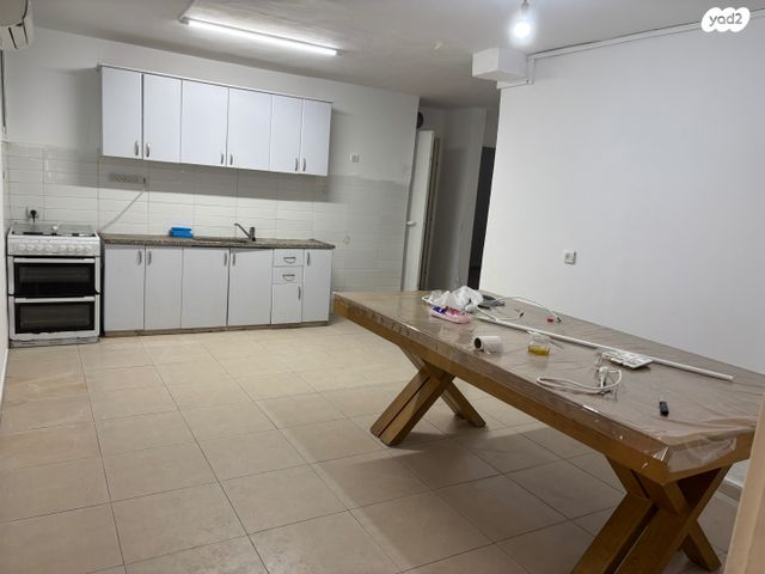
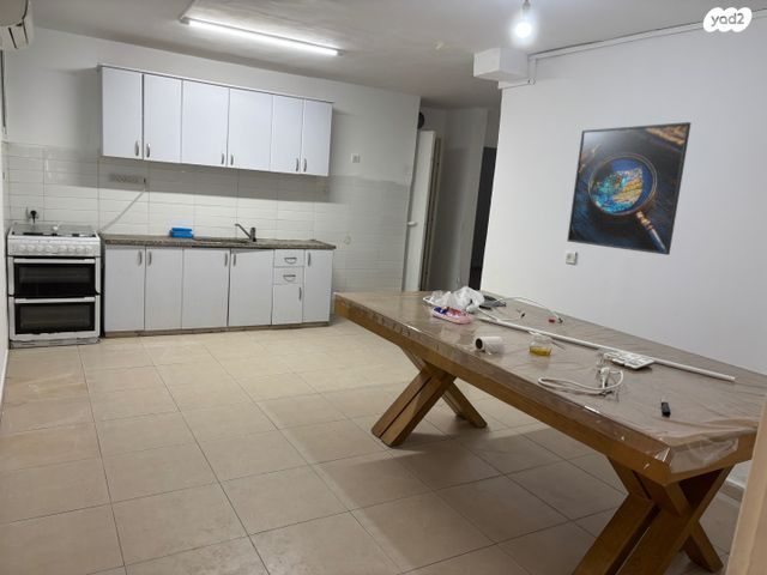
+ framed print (622, 188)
